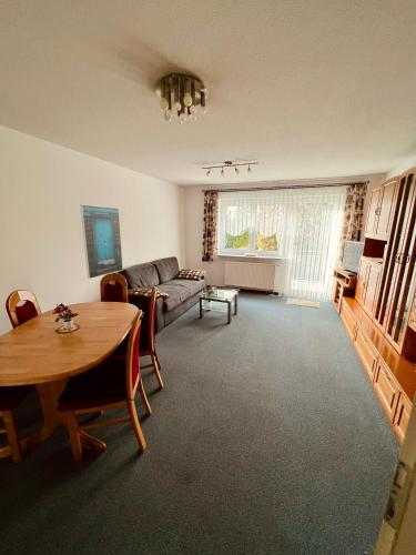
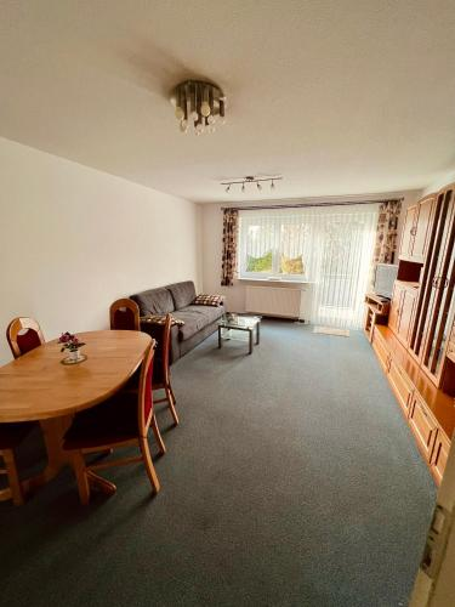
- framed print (103, 241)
